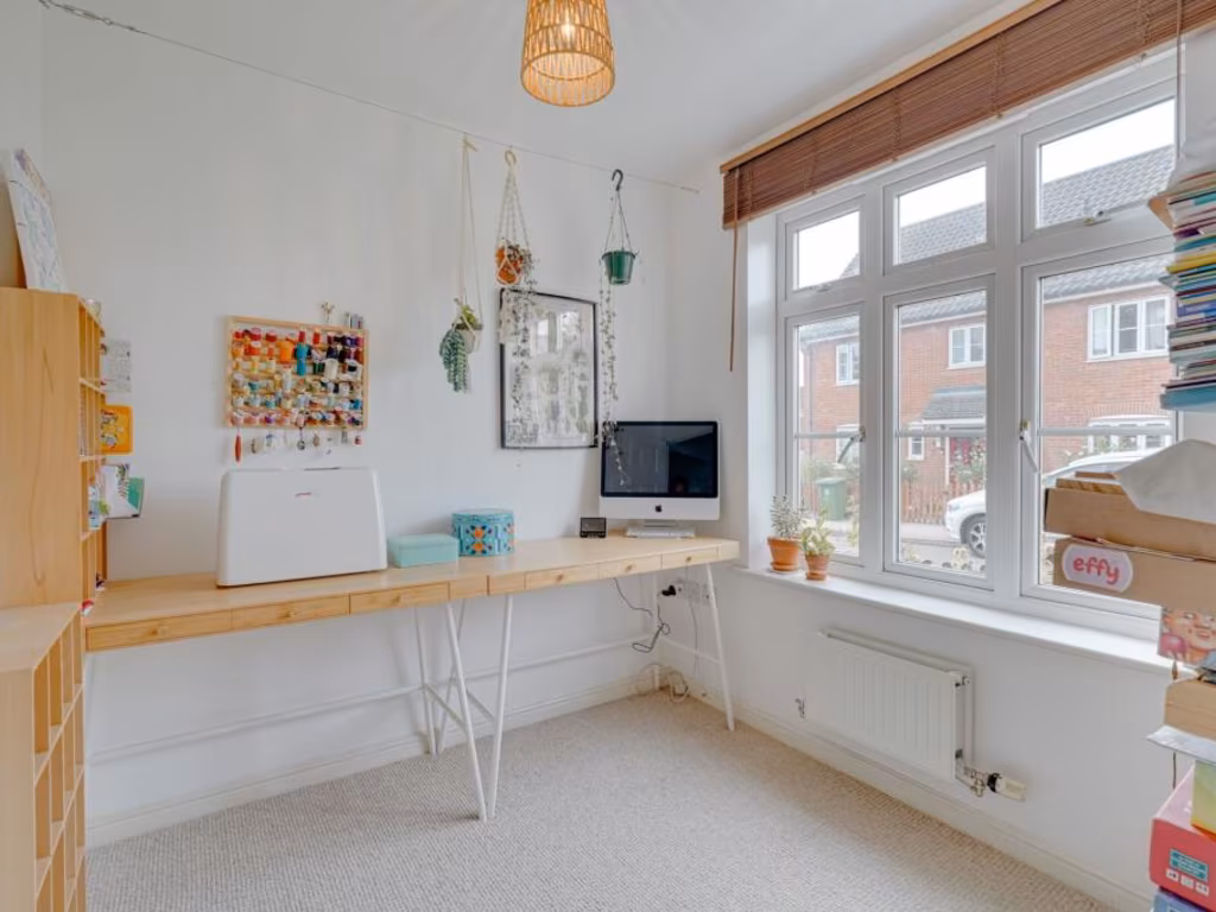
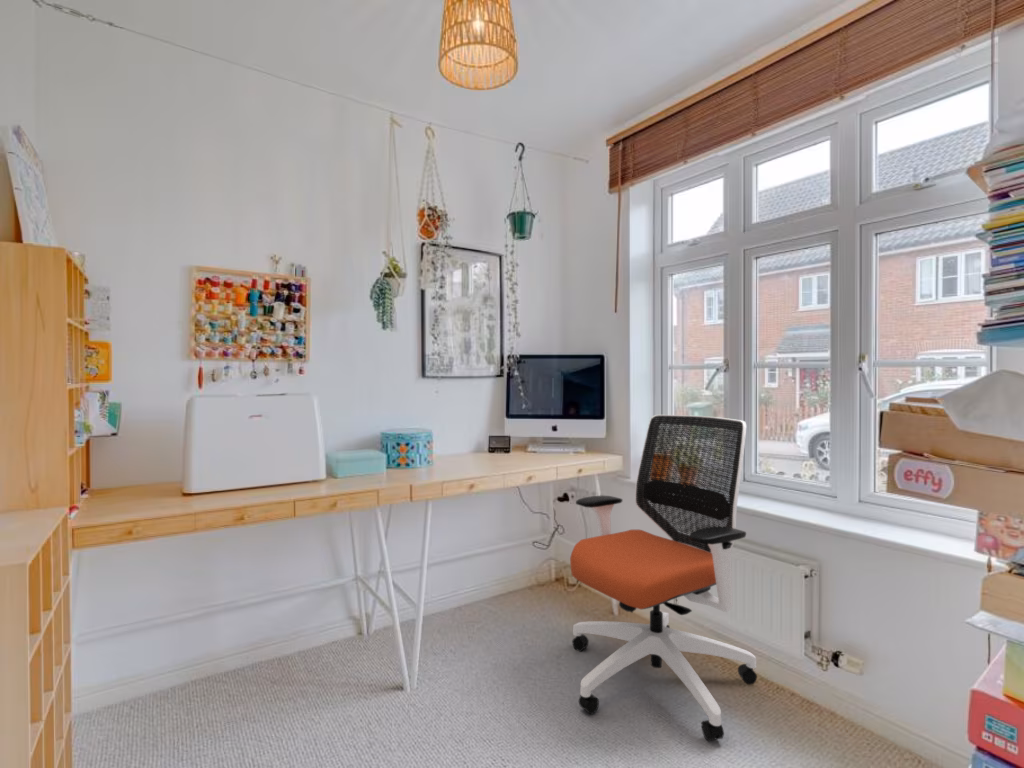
+ office chair (650, 550)
